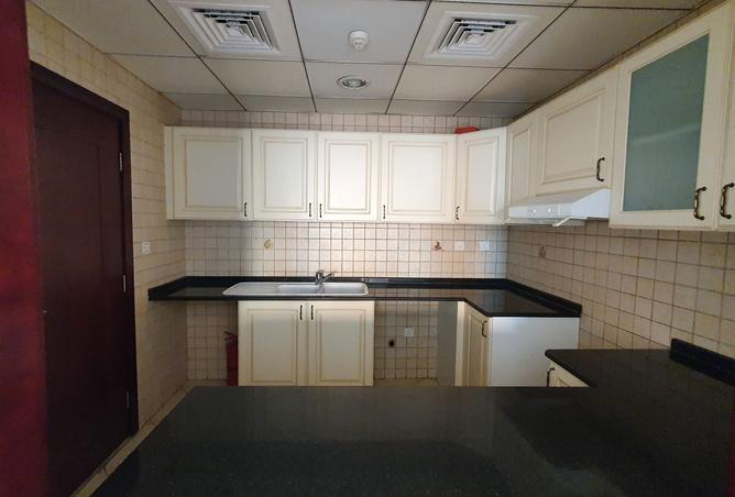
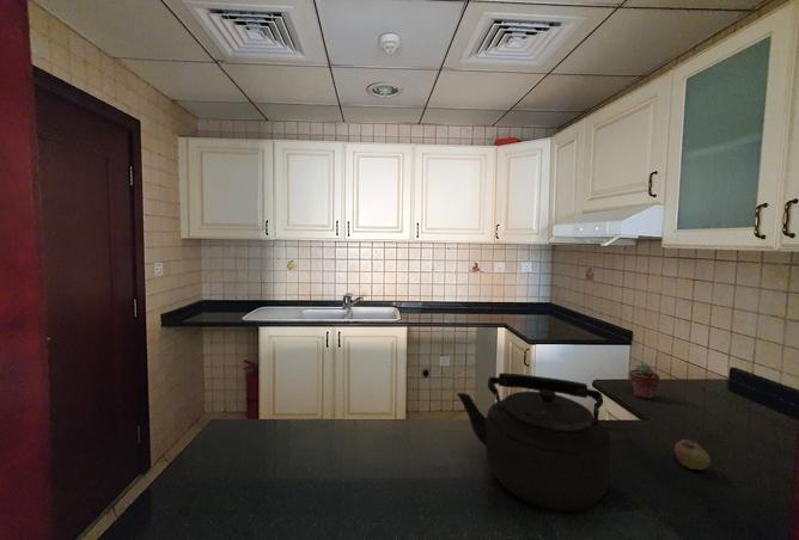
+ kettle (541, 431)
+ potted succulent (644, 379)
+ apple (689, 453)
